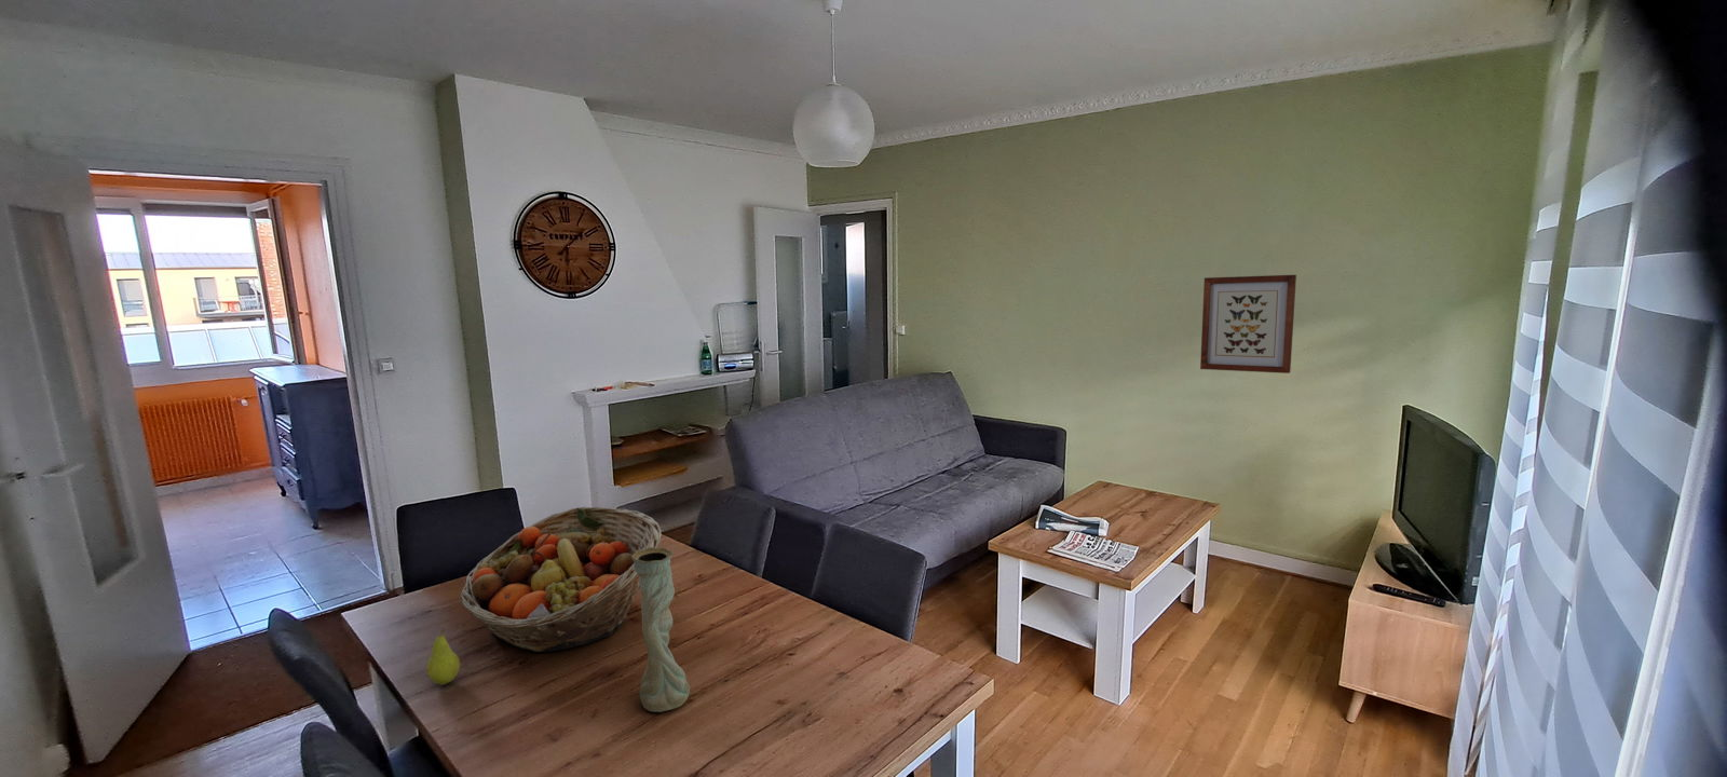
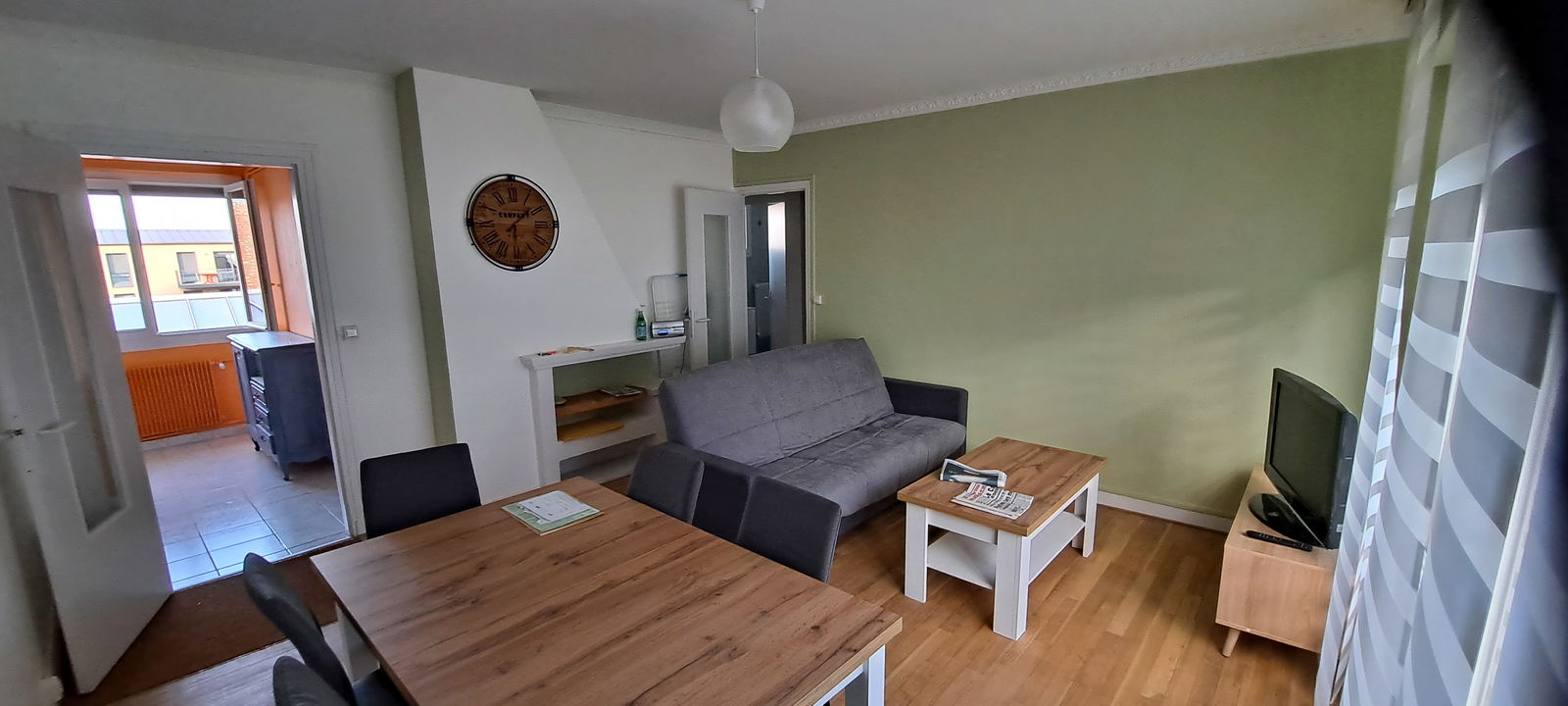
- fruit basket (566, 573)
- fruit (442, 654)
- wall art (1246, 324)
- vase (659, 626)
